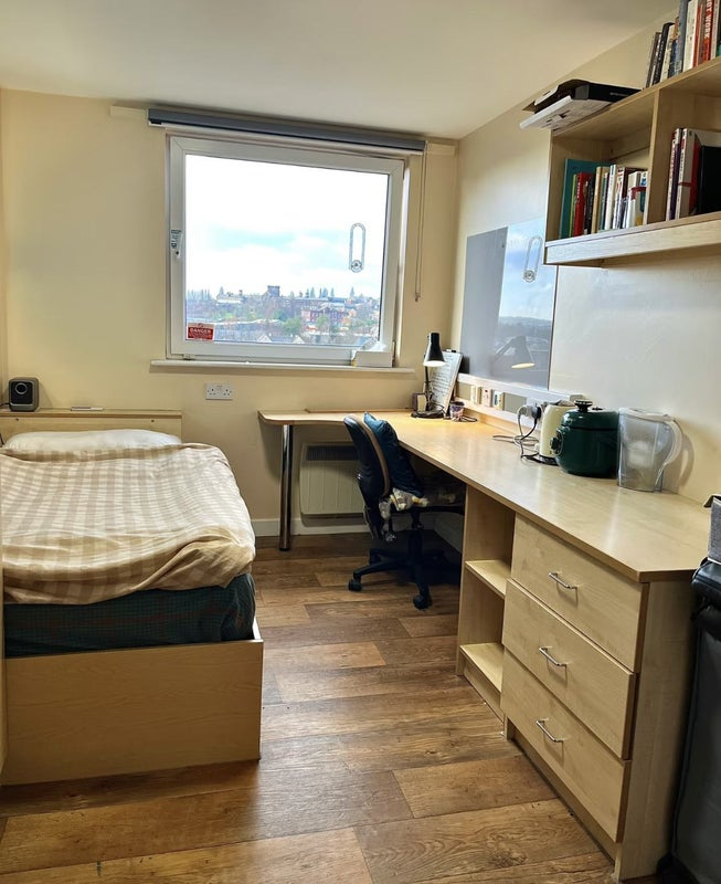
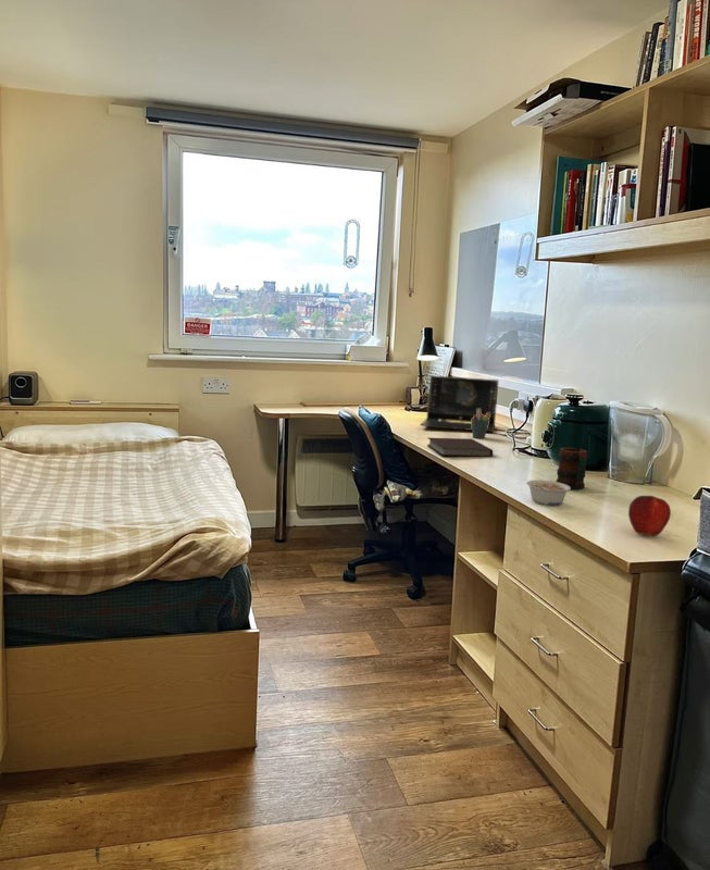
+ notebook (458, 446)
+ laptop computer (460, 402)
+ pen holder (479, 423)
+ apple (649, 514)
+ legume (548, 492)
+ mug (574, 468)
